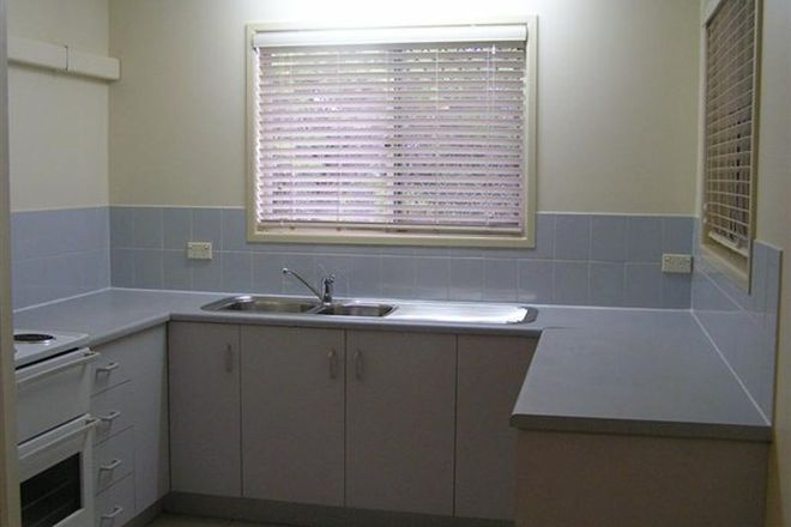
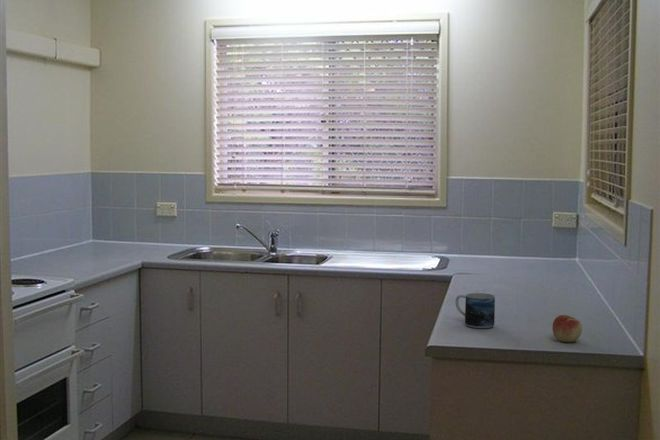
+ mug (473, 309)
+ apple (566, 327)
